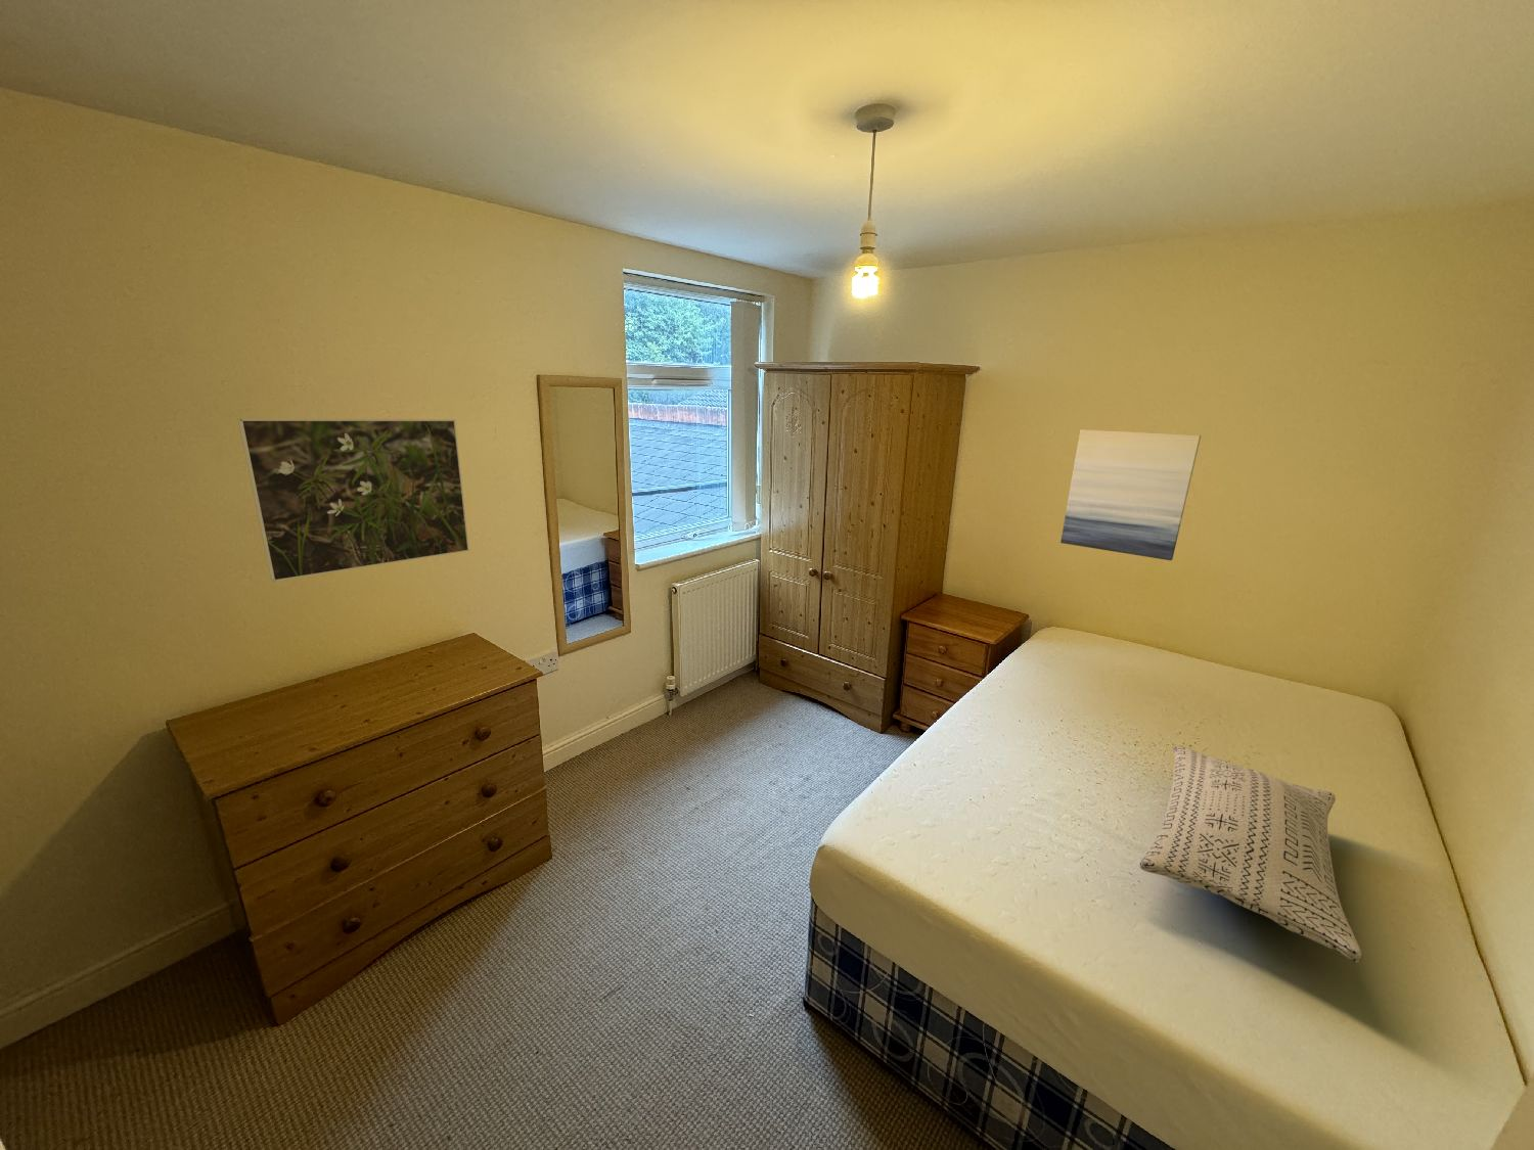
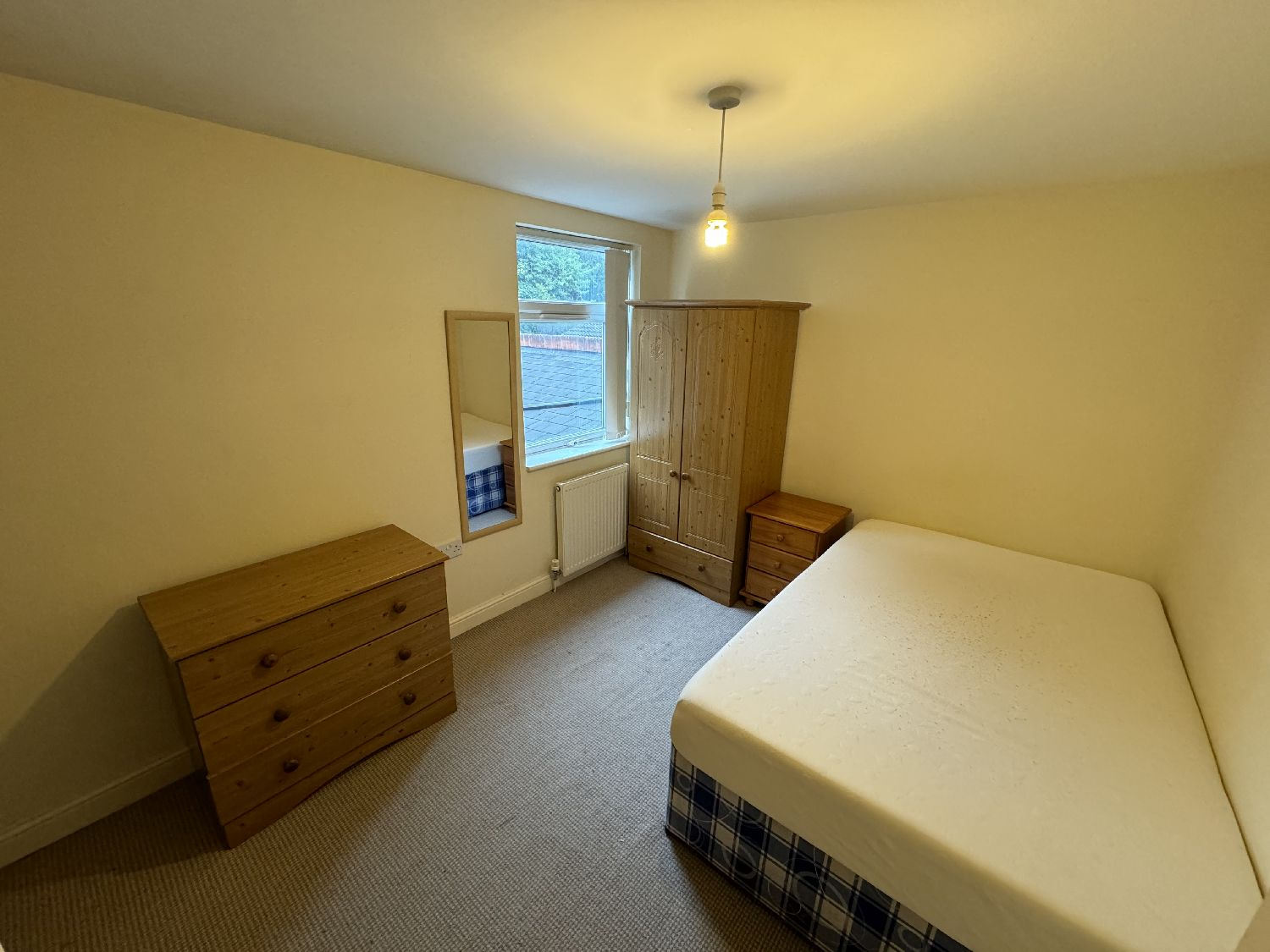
- pillow (1244, 831)
- wall art (1125, 493)
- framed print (370, 494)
